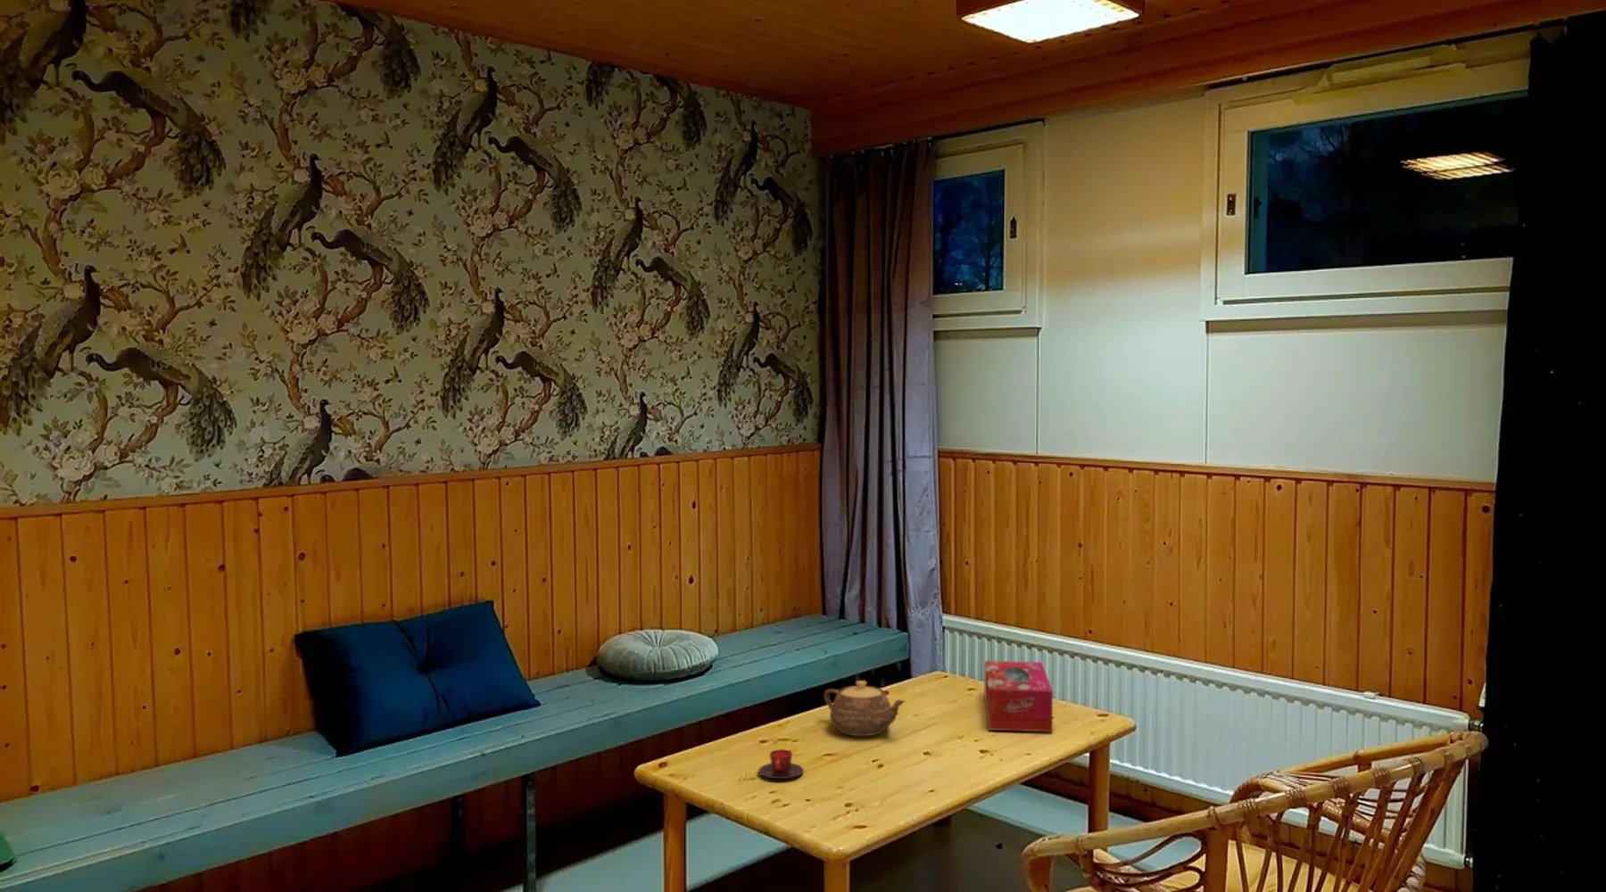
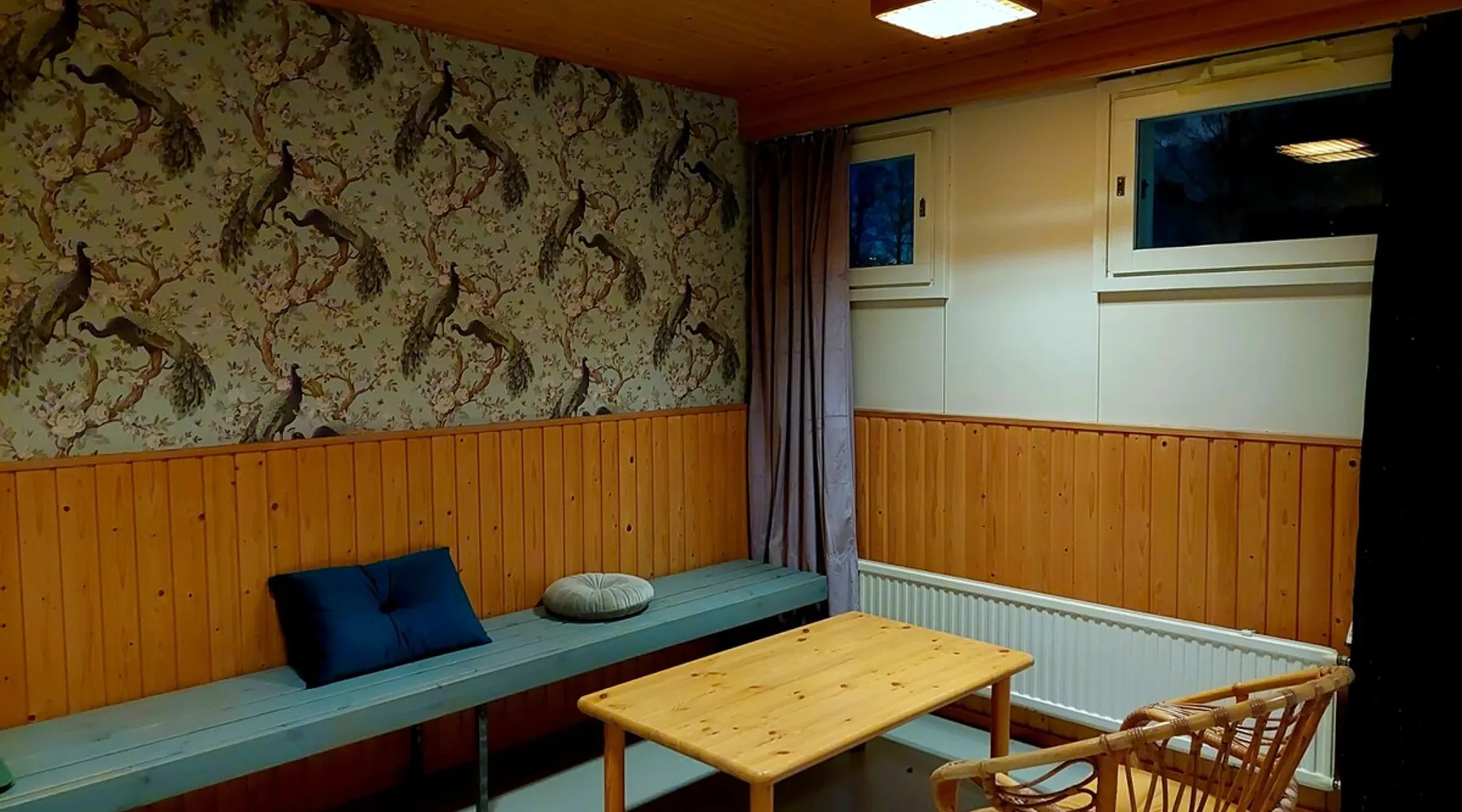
- teapot (863, 705)
- tissue box (1016, 694)
- teacup (781, 762)
